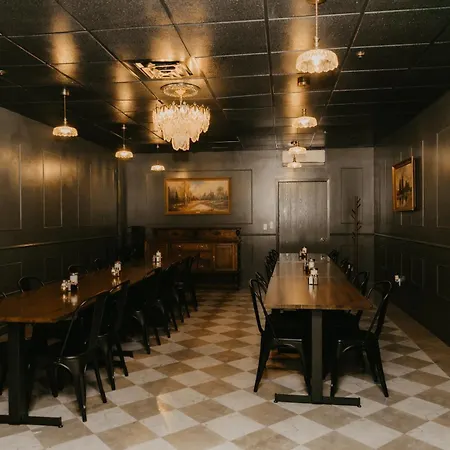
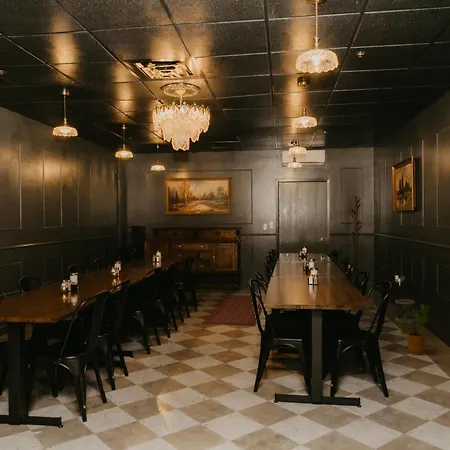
+ wastebasket (405, 312)
+ rug (239, 308)
+ house plant (414, 329)
